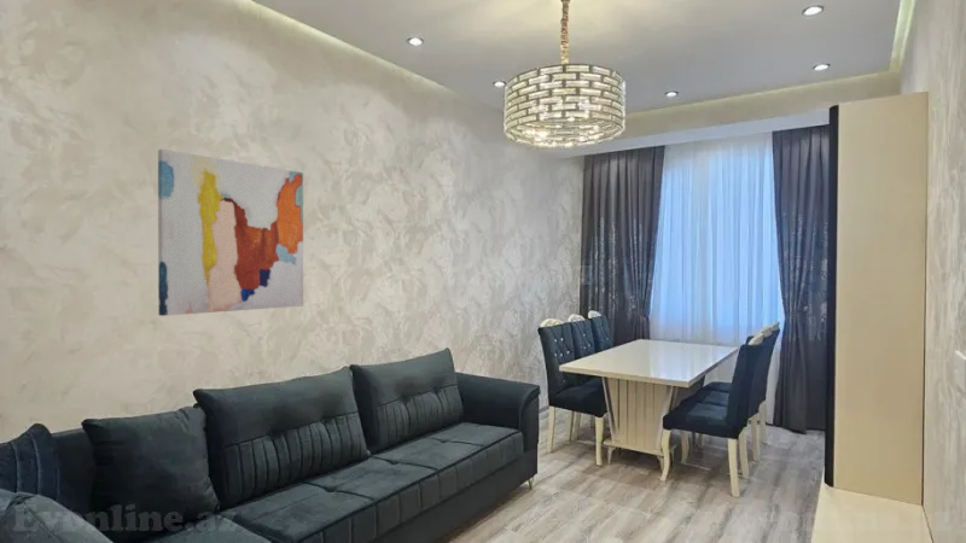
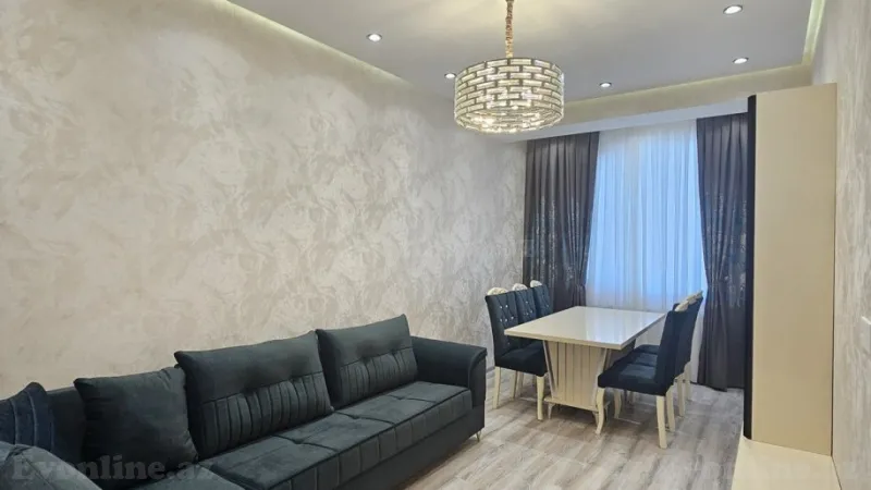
- wall art (238, 235)
